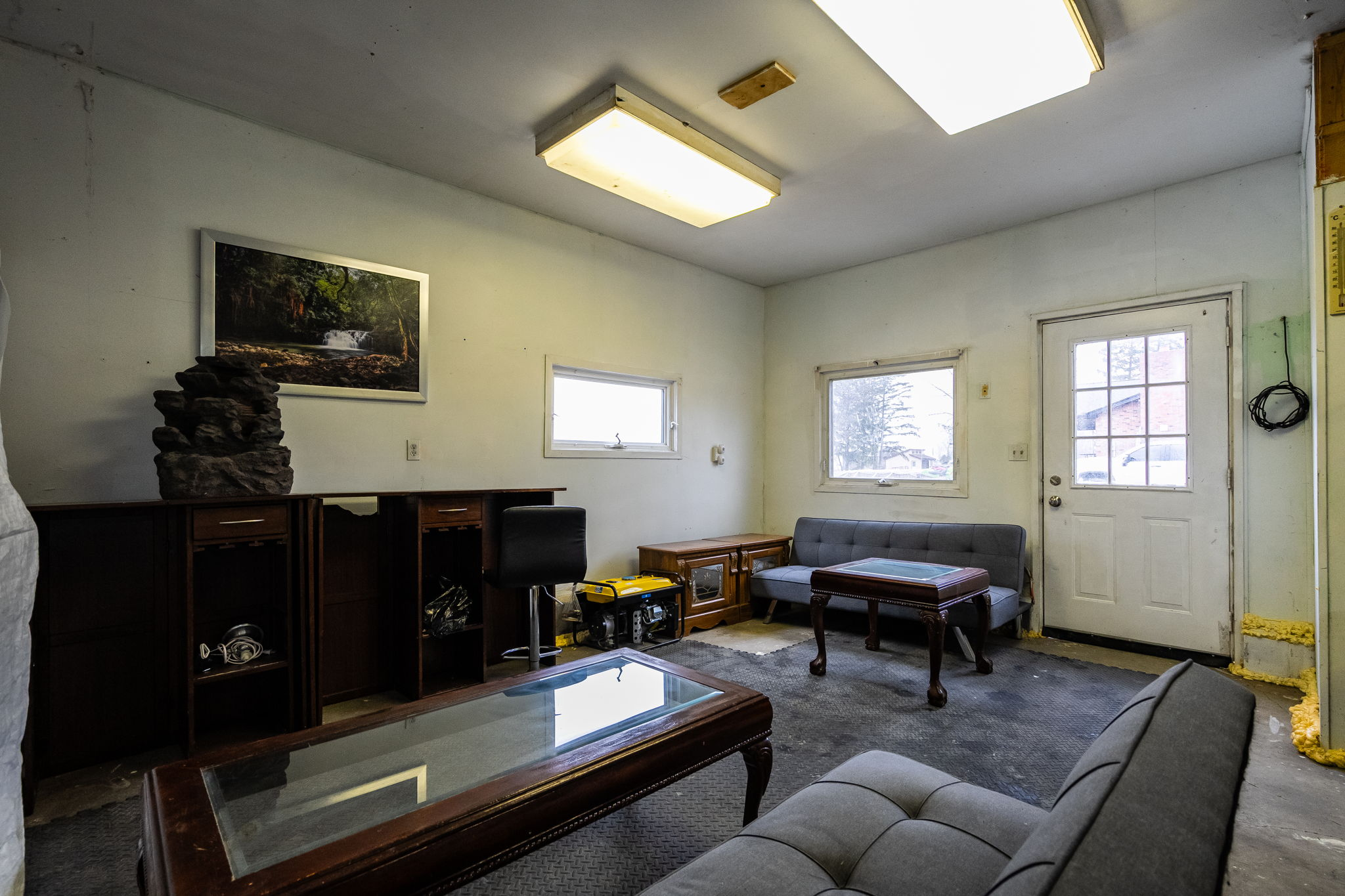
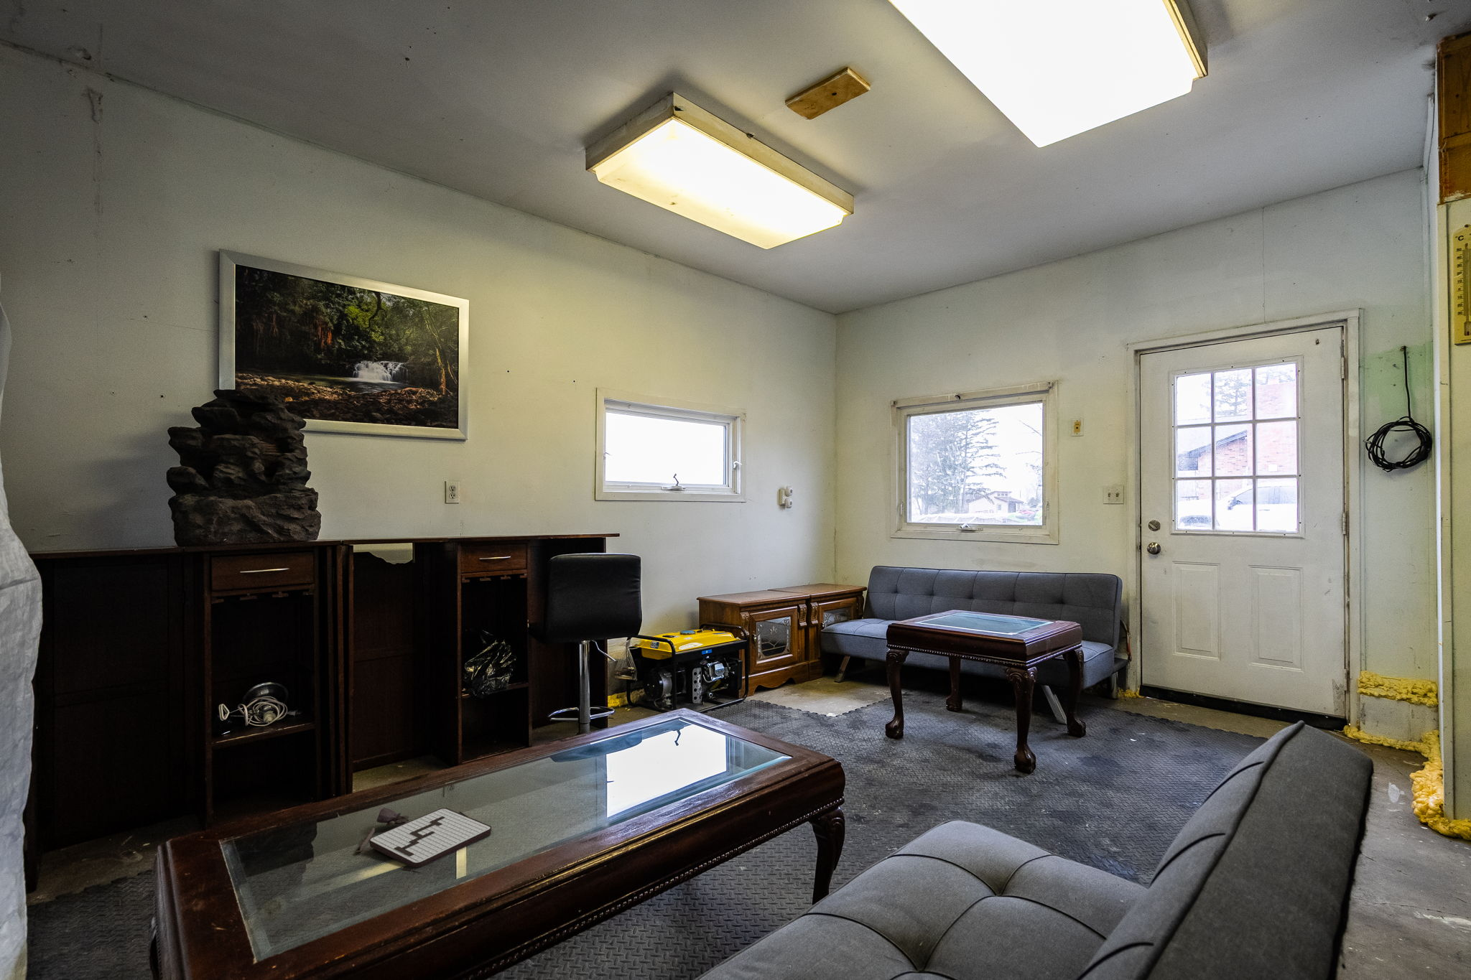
+ board game (424, 832)
